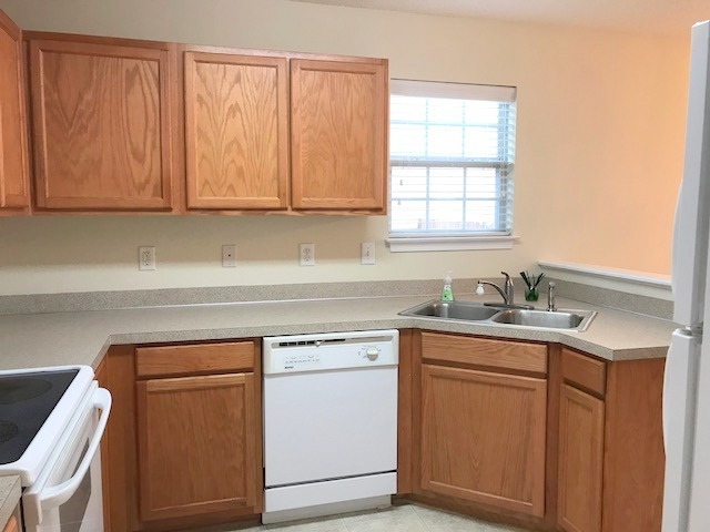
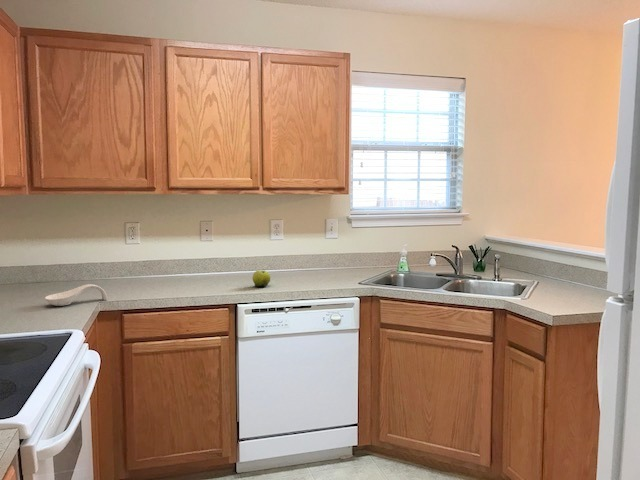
+ fruit (261, 278)
+ spoon rest (76, 294)
